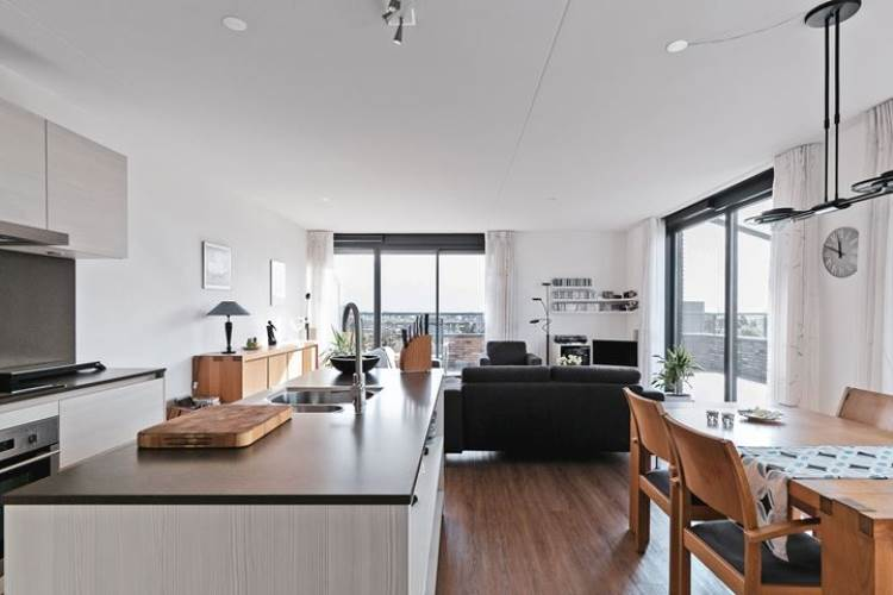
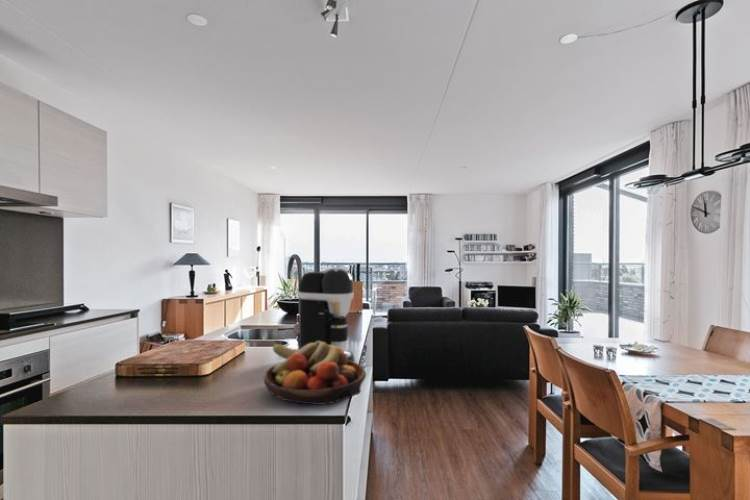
+ coffee maker (325, 313)
+ fruit bowl (314, 367)
